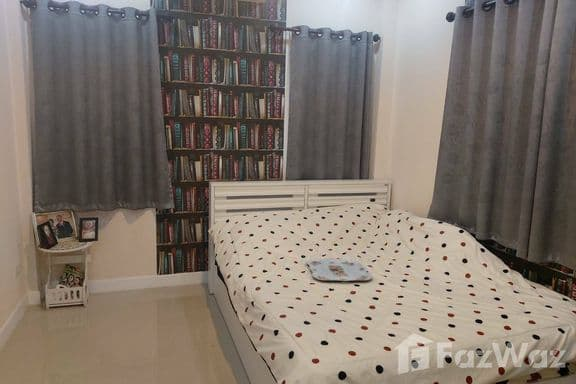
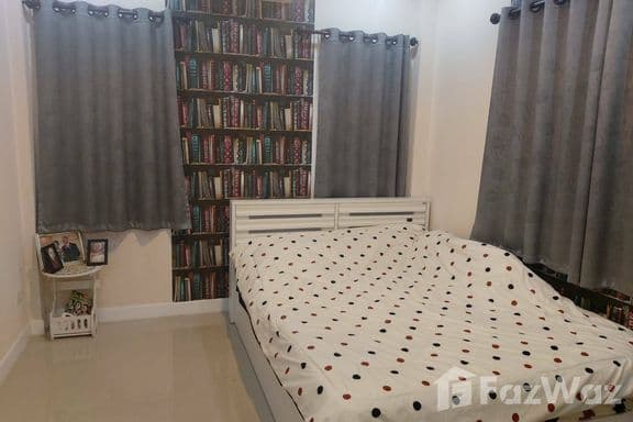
- serving tray (337, 269)
